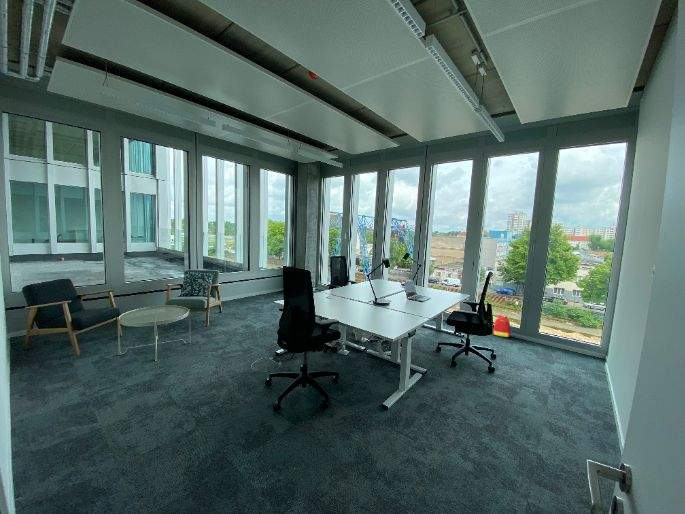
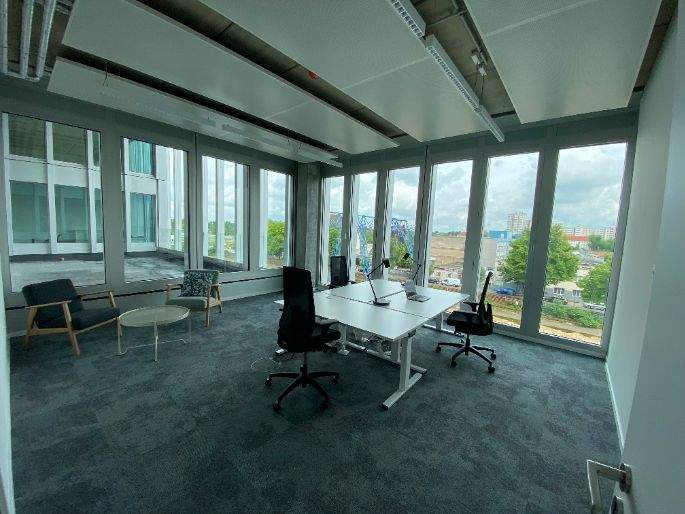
- backpack (501, 324)
